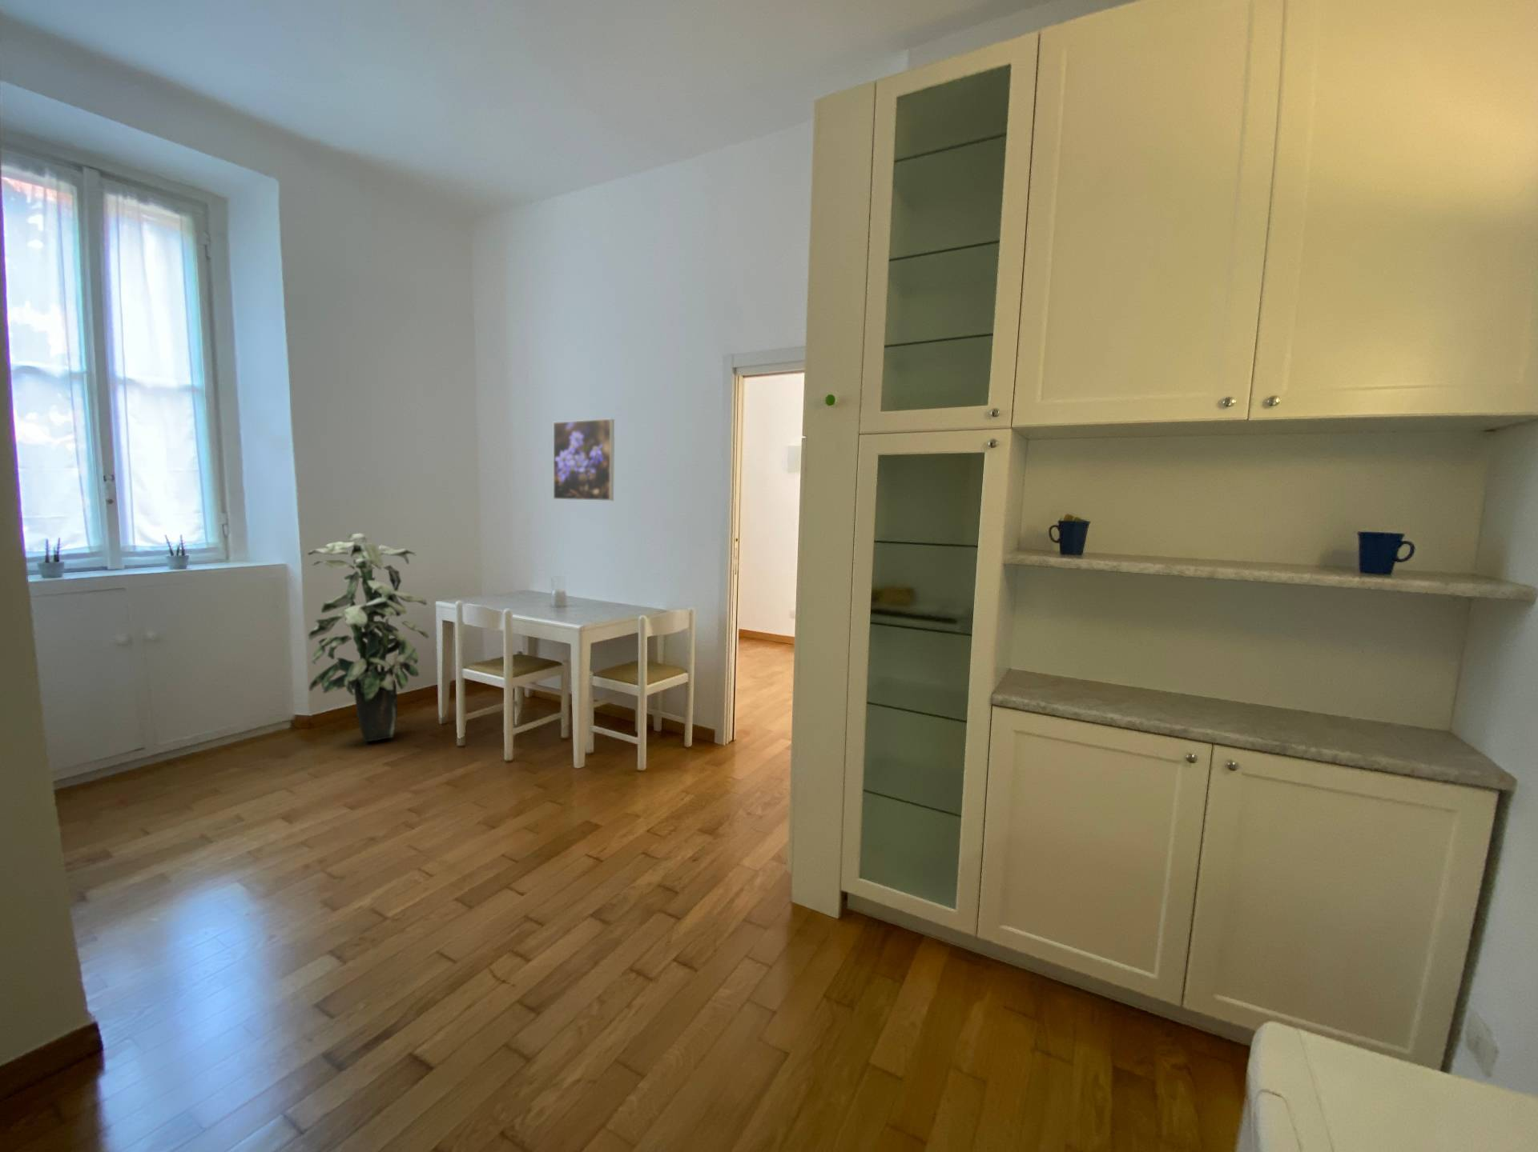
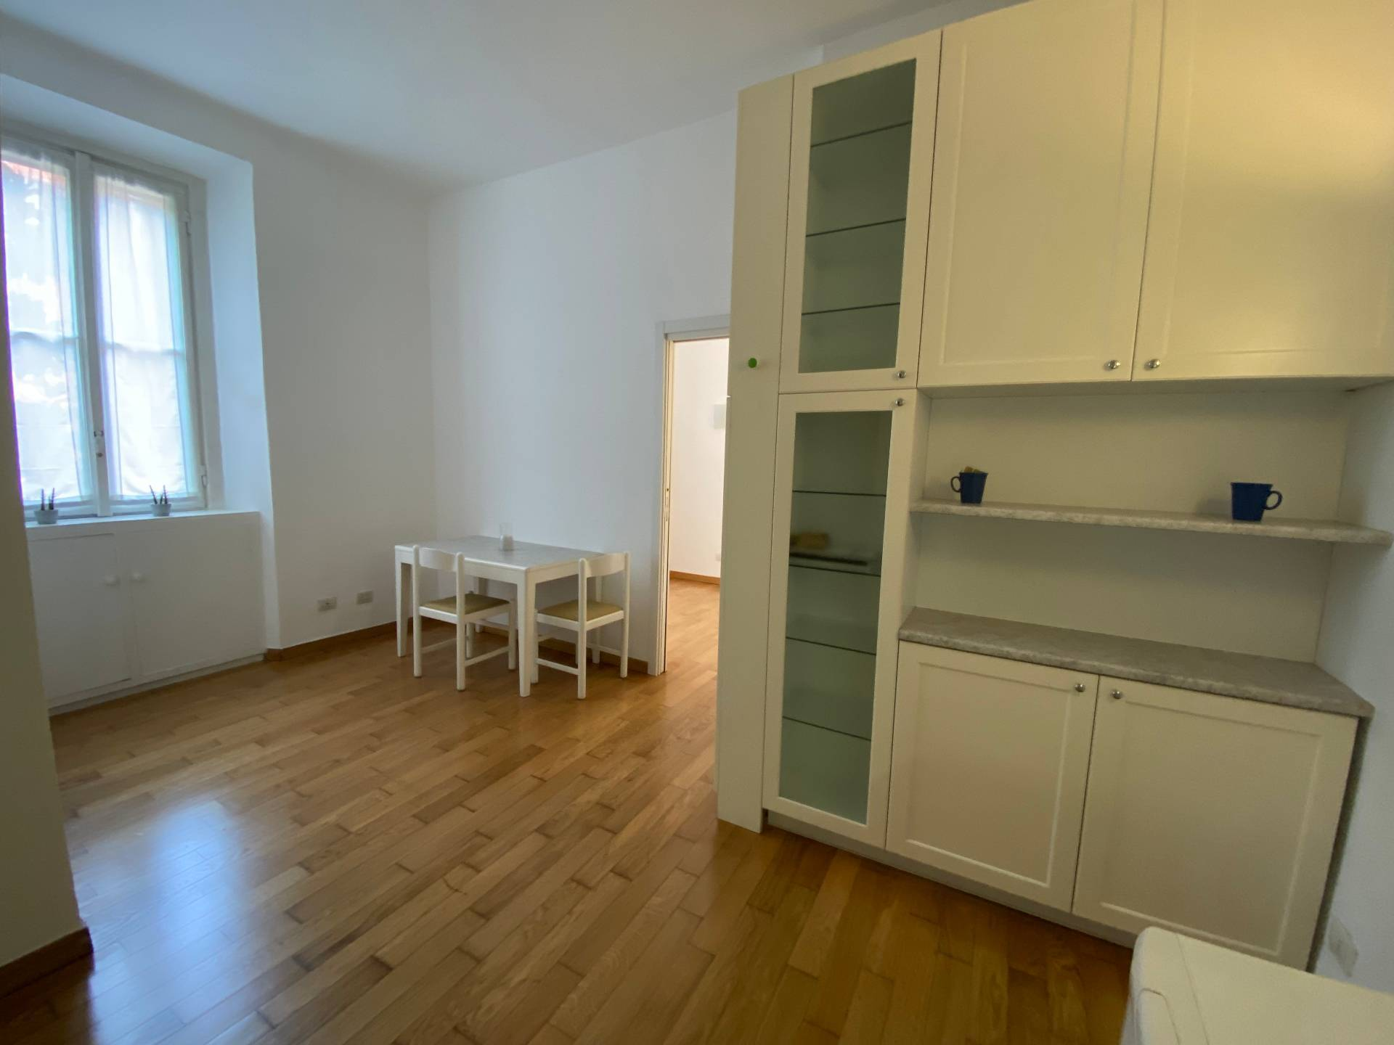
- indoor plant (366, 637)
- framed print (583, 460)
